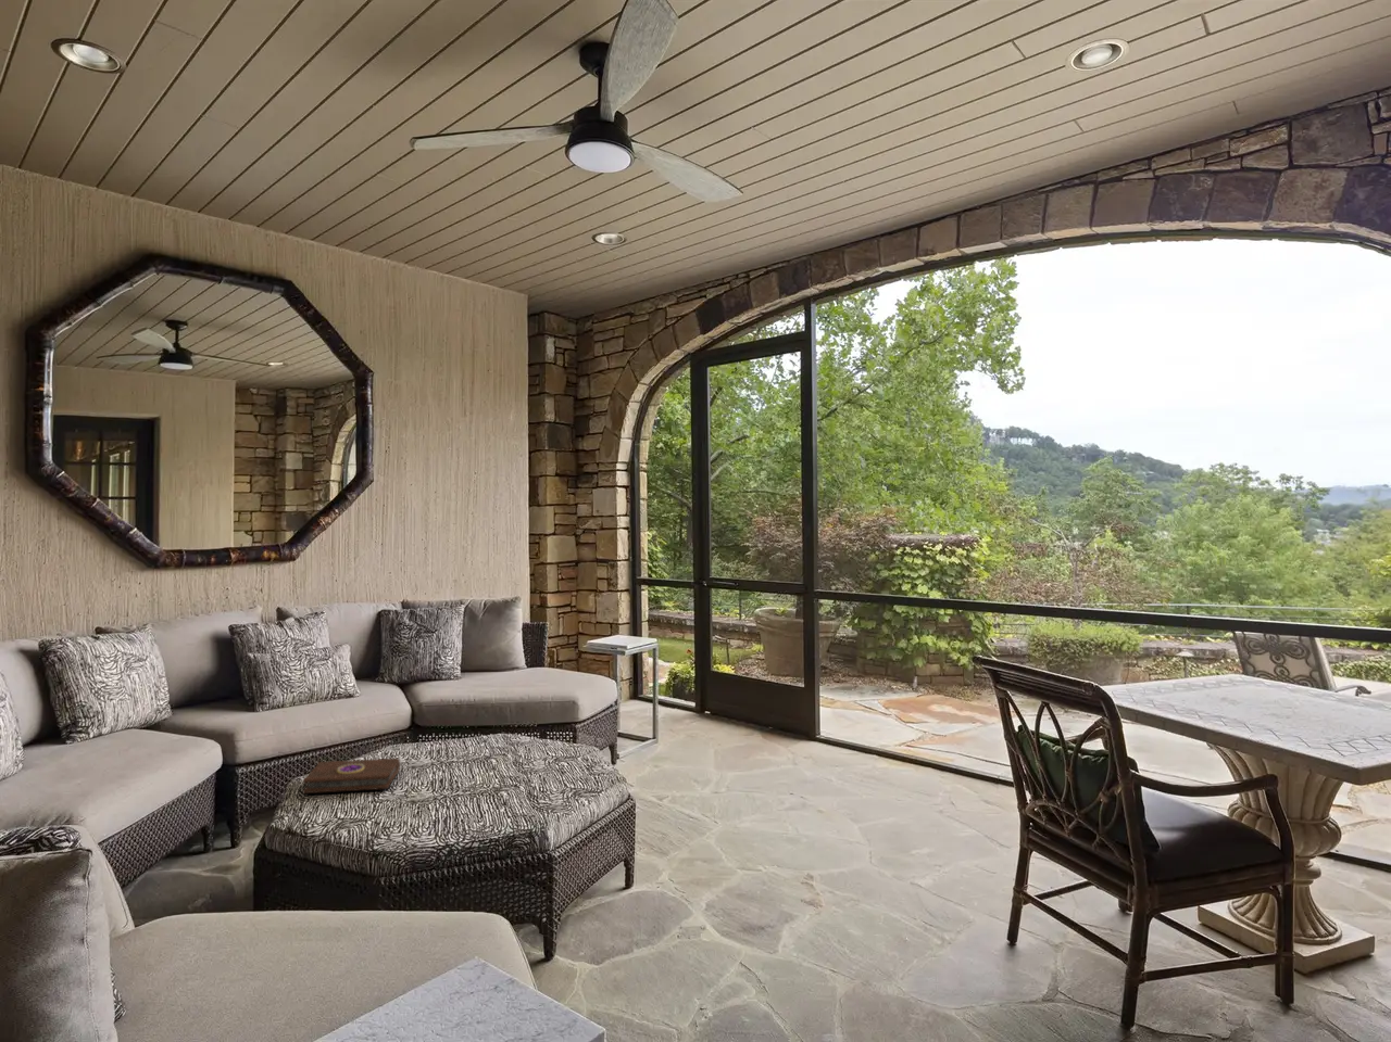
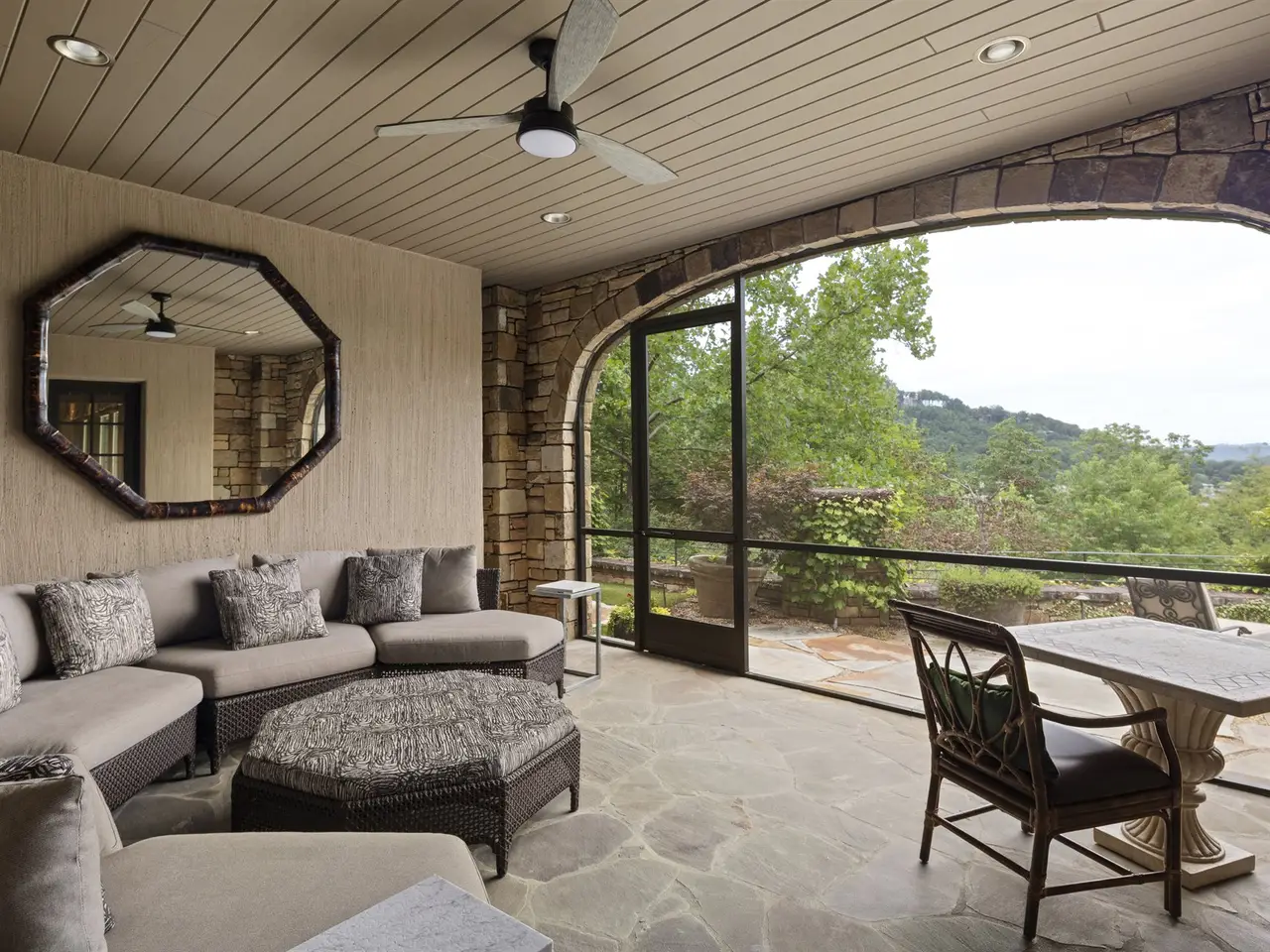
- book (353, 773)
